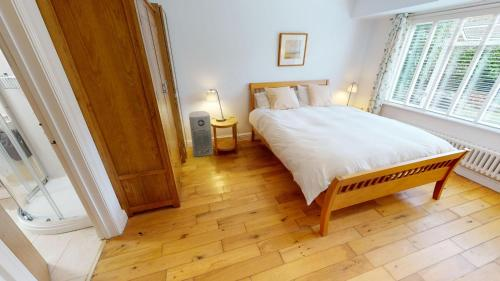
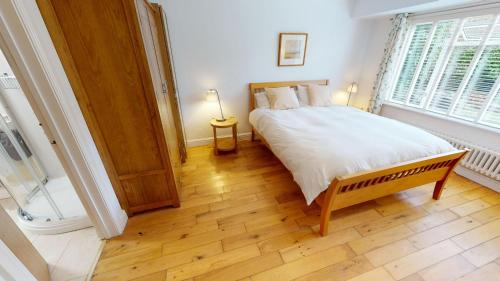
- air purifier (201, 133)
